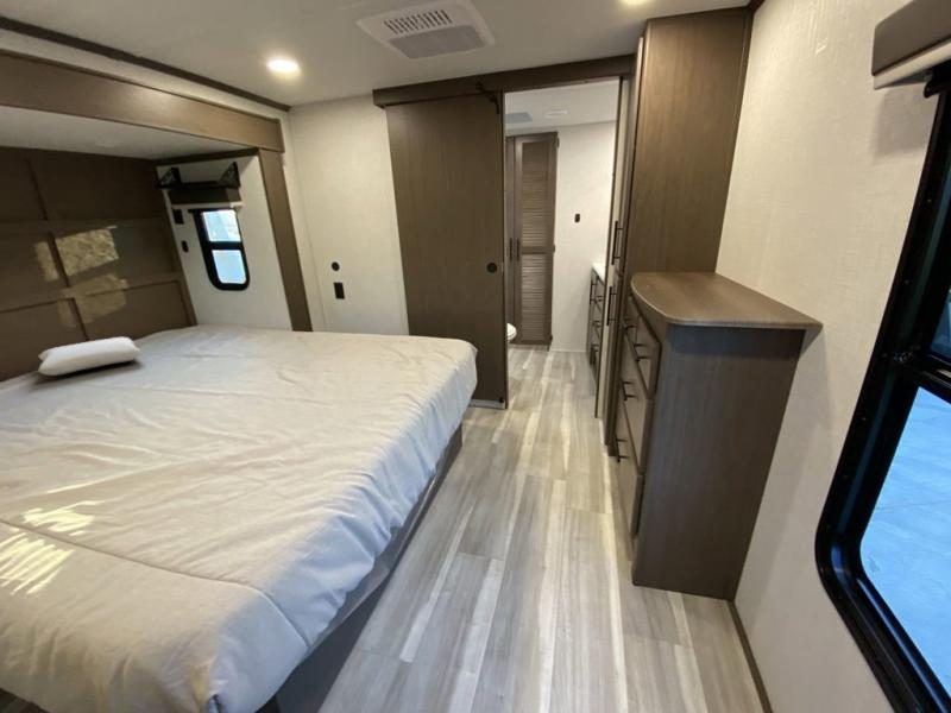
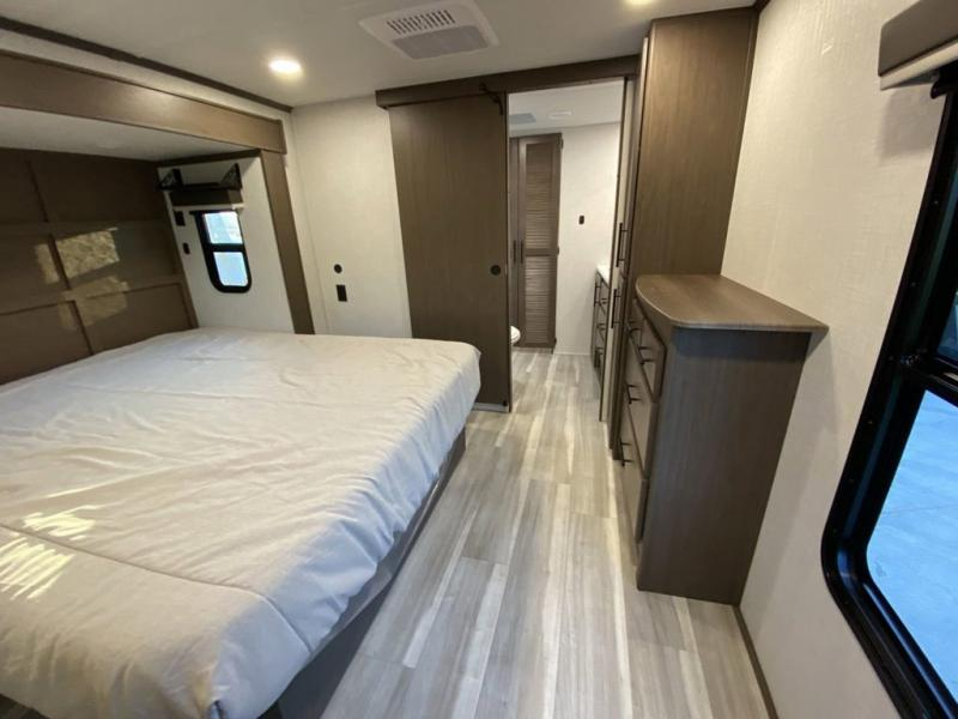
- pillow (90, 354)
